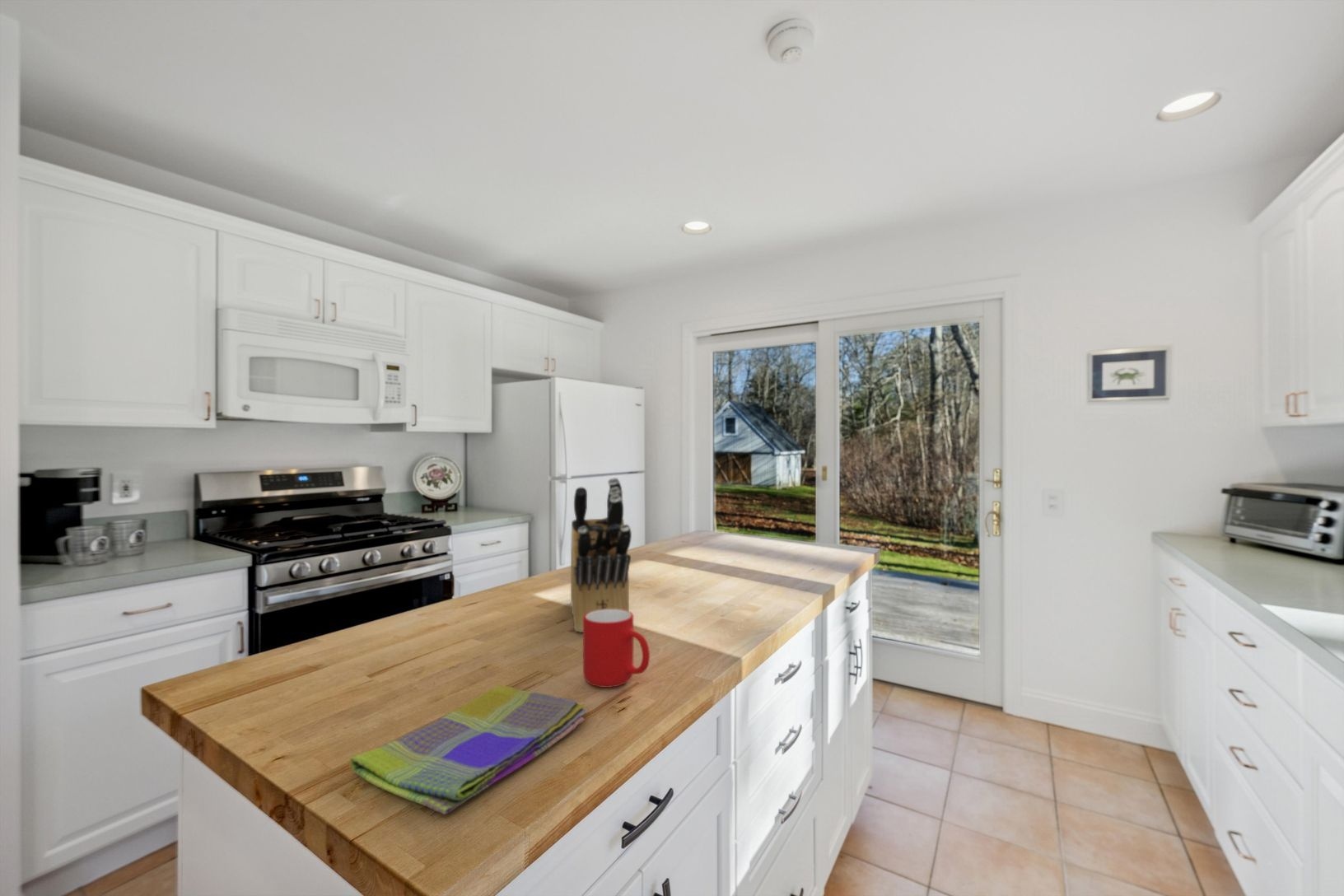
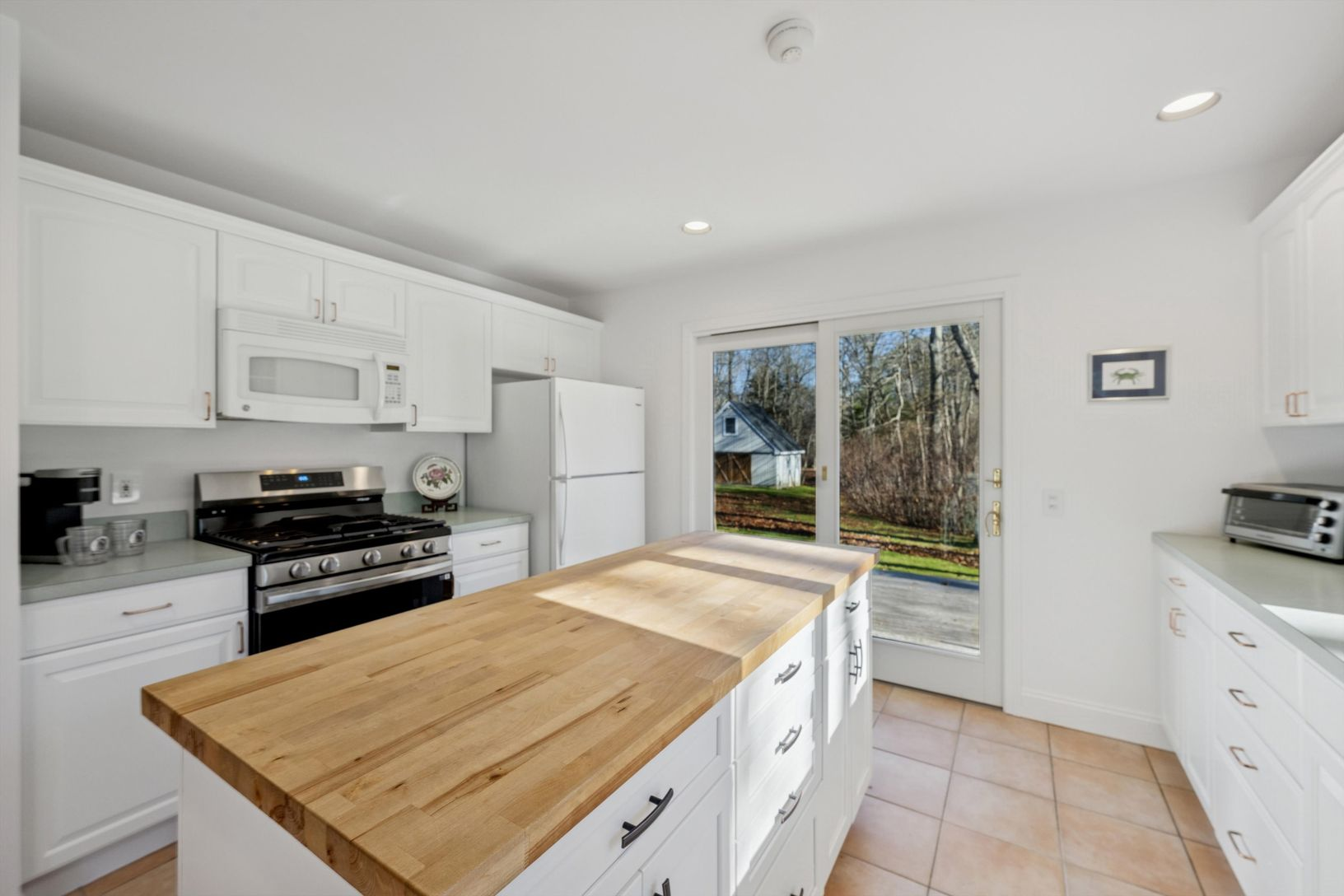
- knife block (598, 548)
- dish towel (478, 735)
- cup (618, 650)
